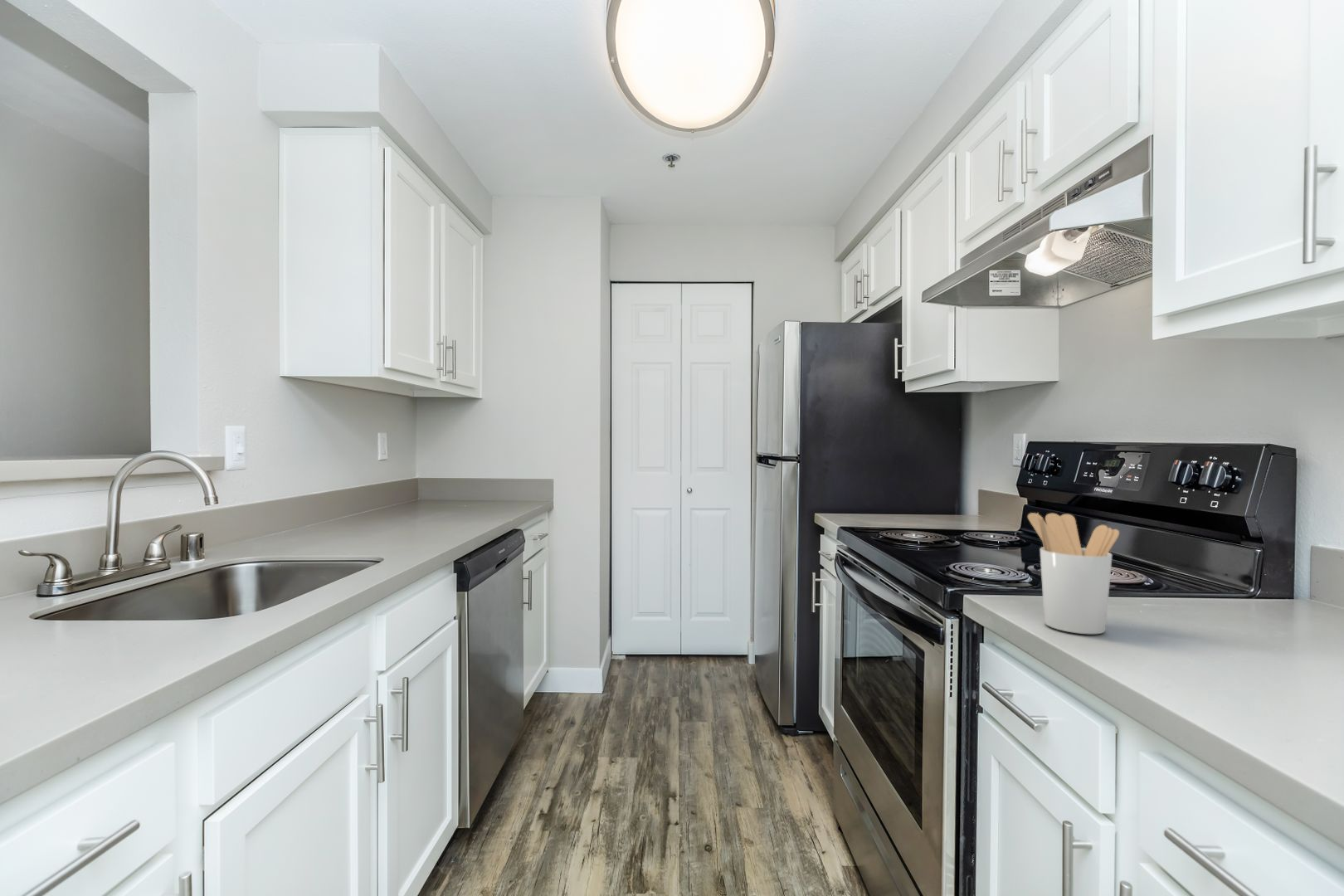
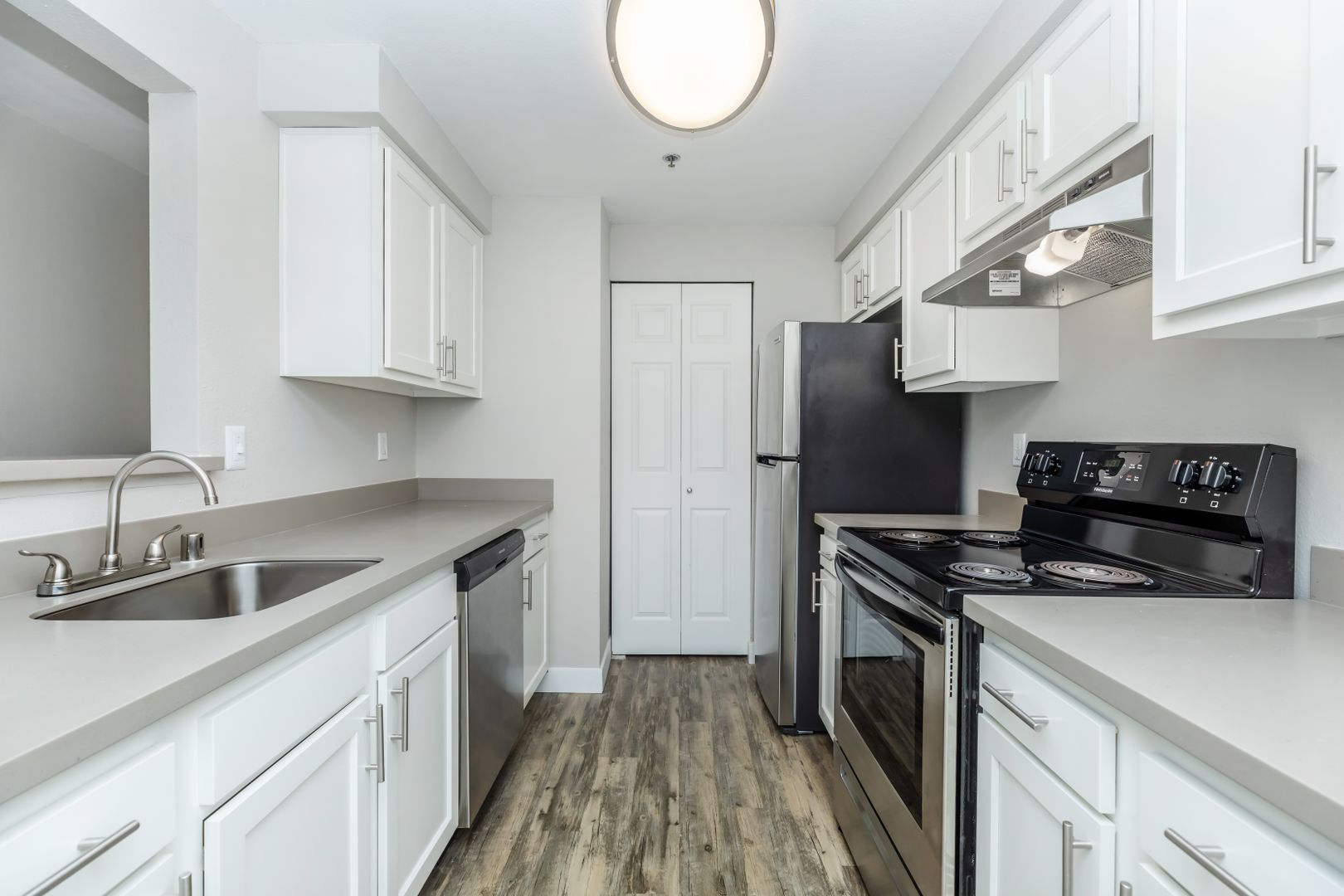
- utensil holder (1066, 567)
